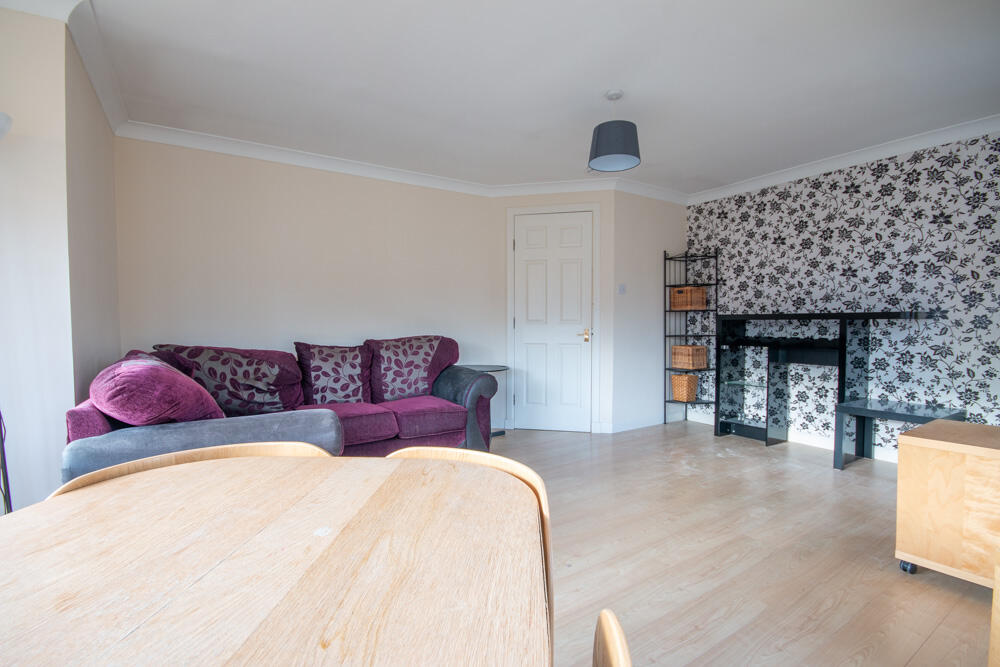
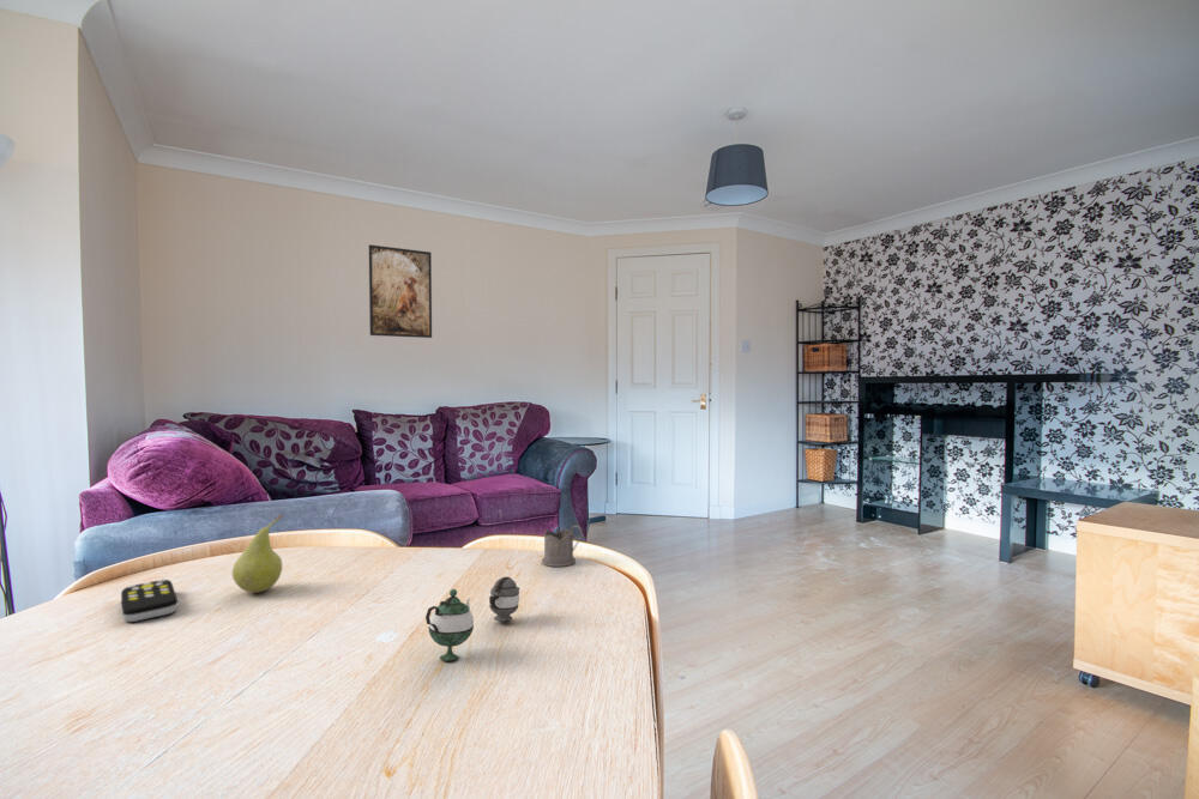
+ remote control (149, 598)
+ tea glass holder (561, 538)
+ teapot (469, 606)
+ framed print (400, 292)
+ fruit (260, 553)
